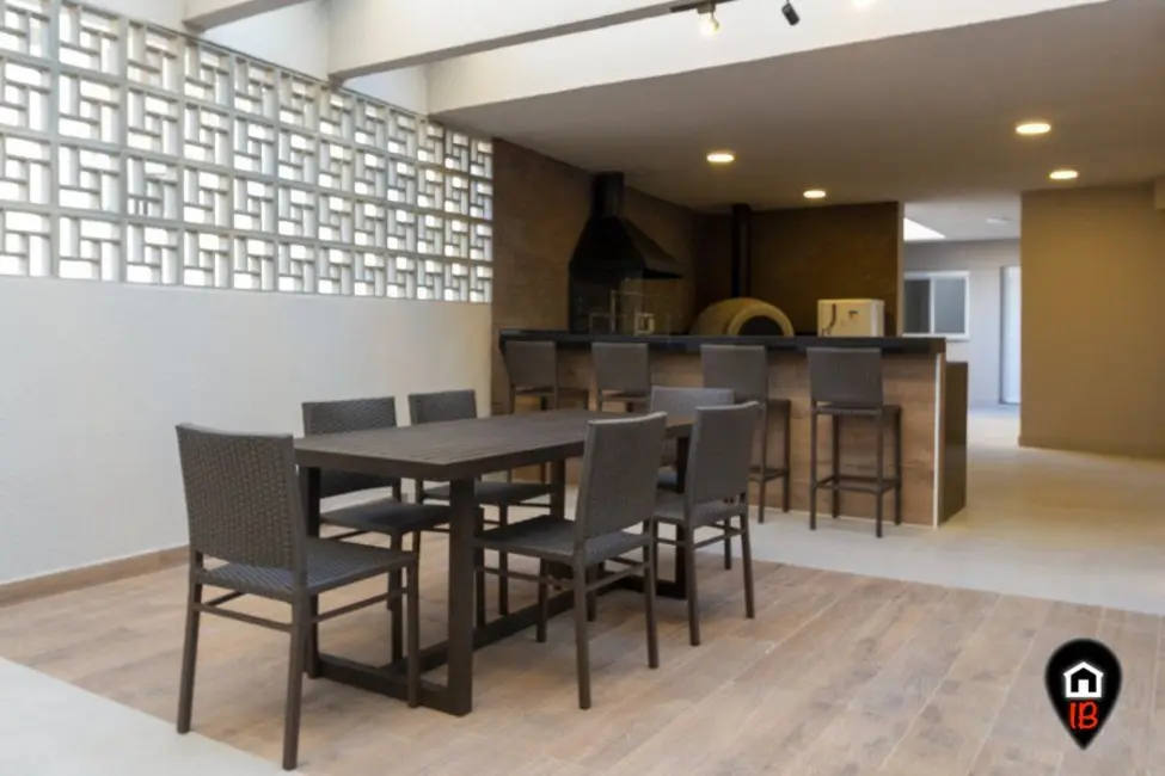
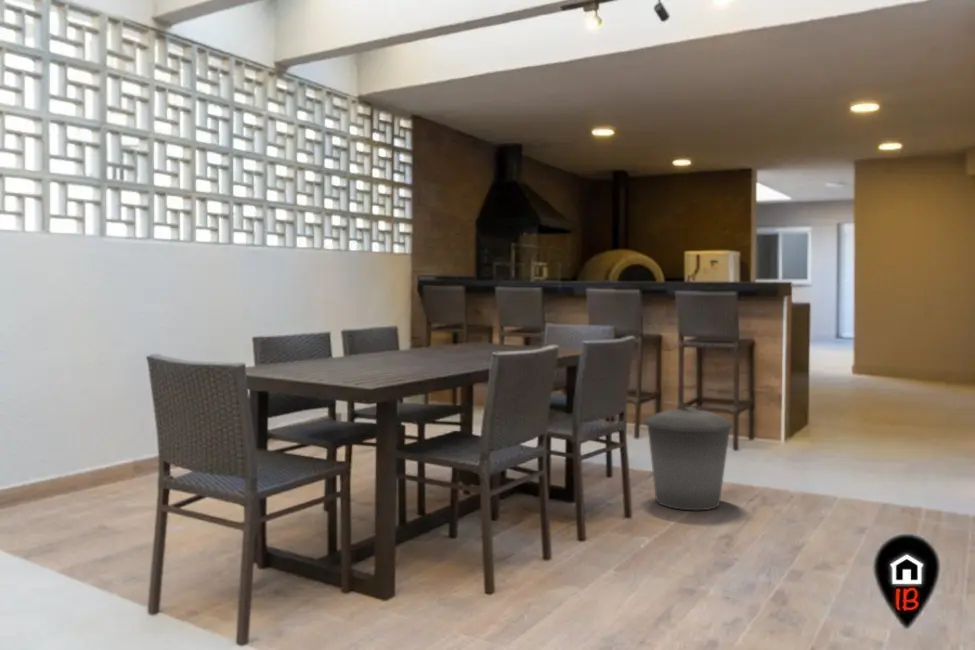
+ trash can (688, 454)
